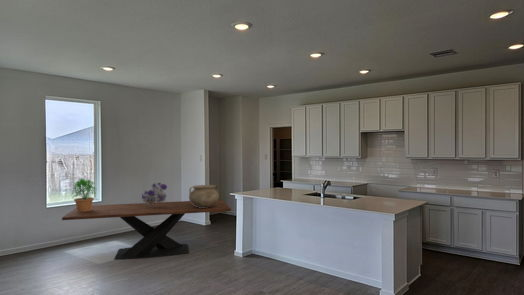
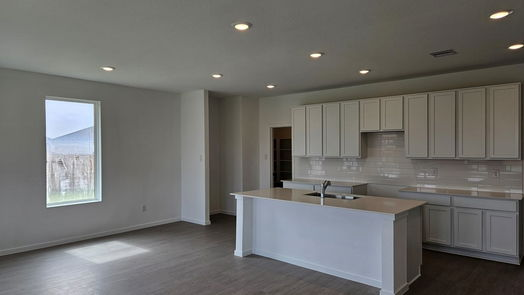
- bouquet (157, 194)
- potted plant (84, 193)
- ceramic pot (204, 196)
- dining table (153, 229)
